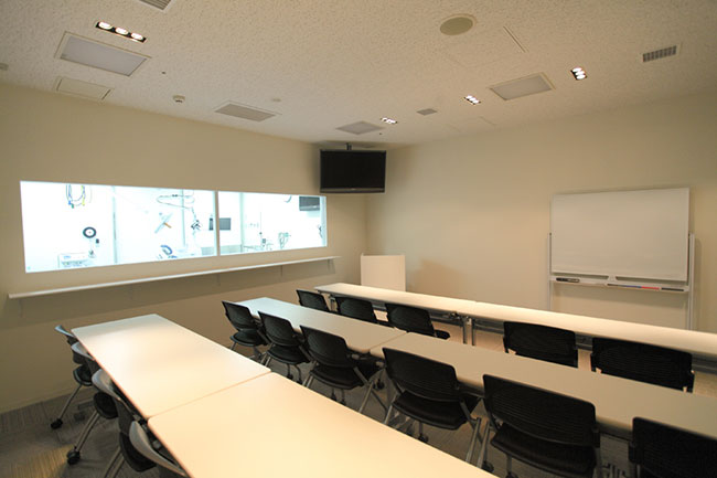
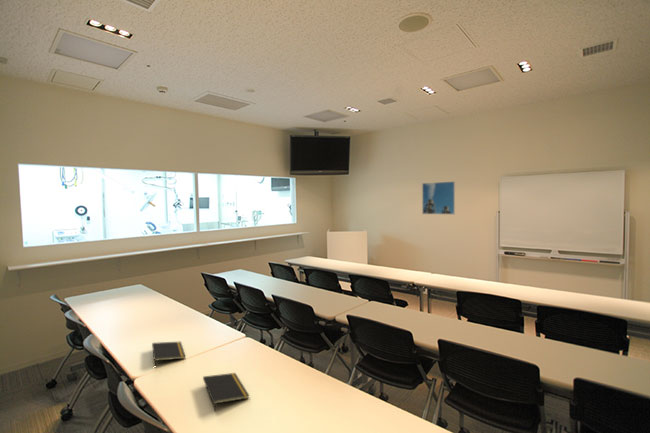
+ notepad (225, 386)
+ notepad (168, 350)
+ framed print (438, 198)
